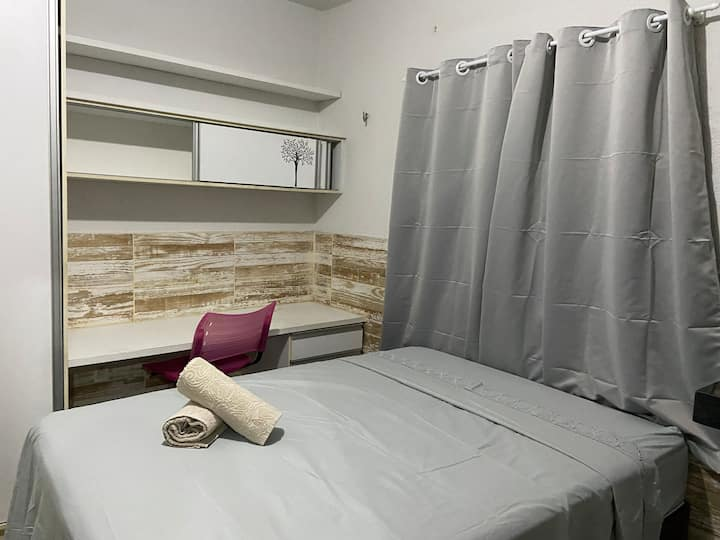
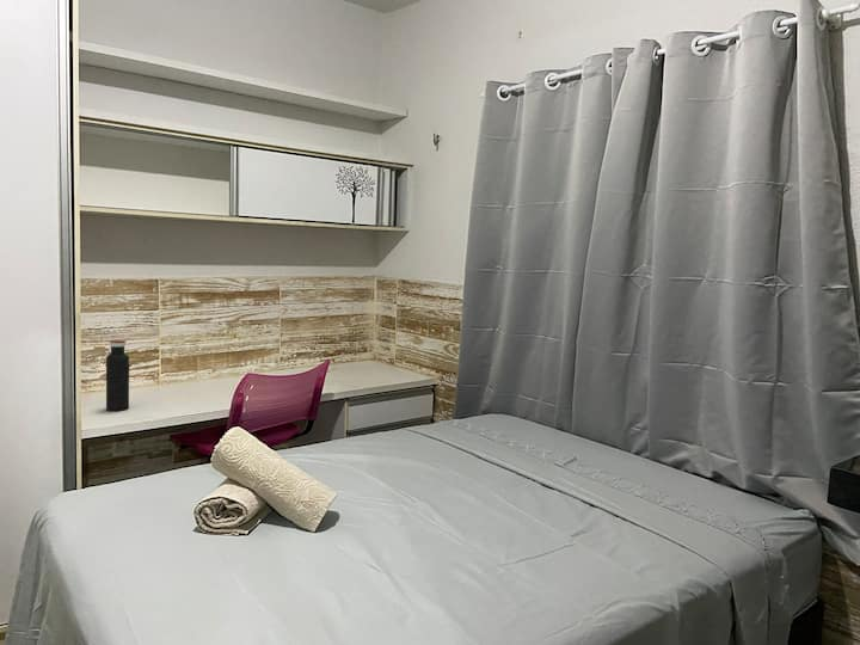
+ water bottle (117, 374)
